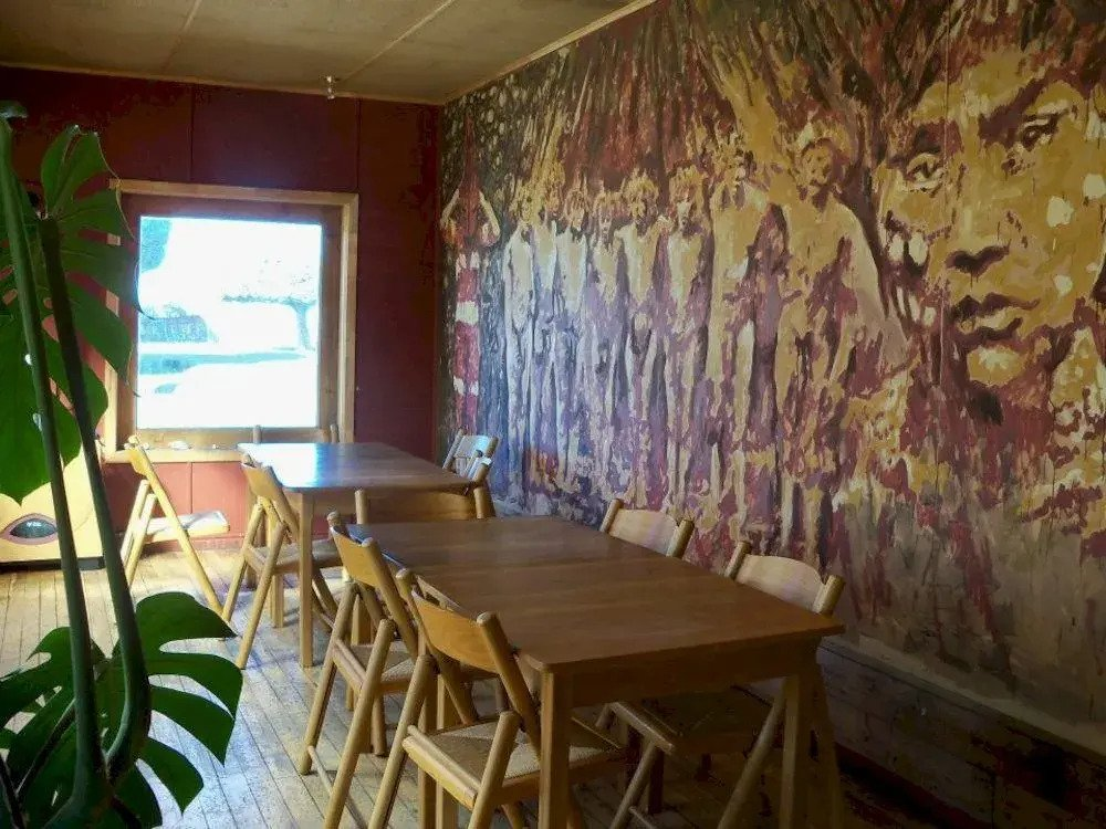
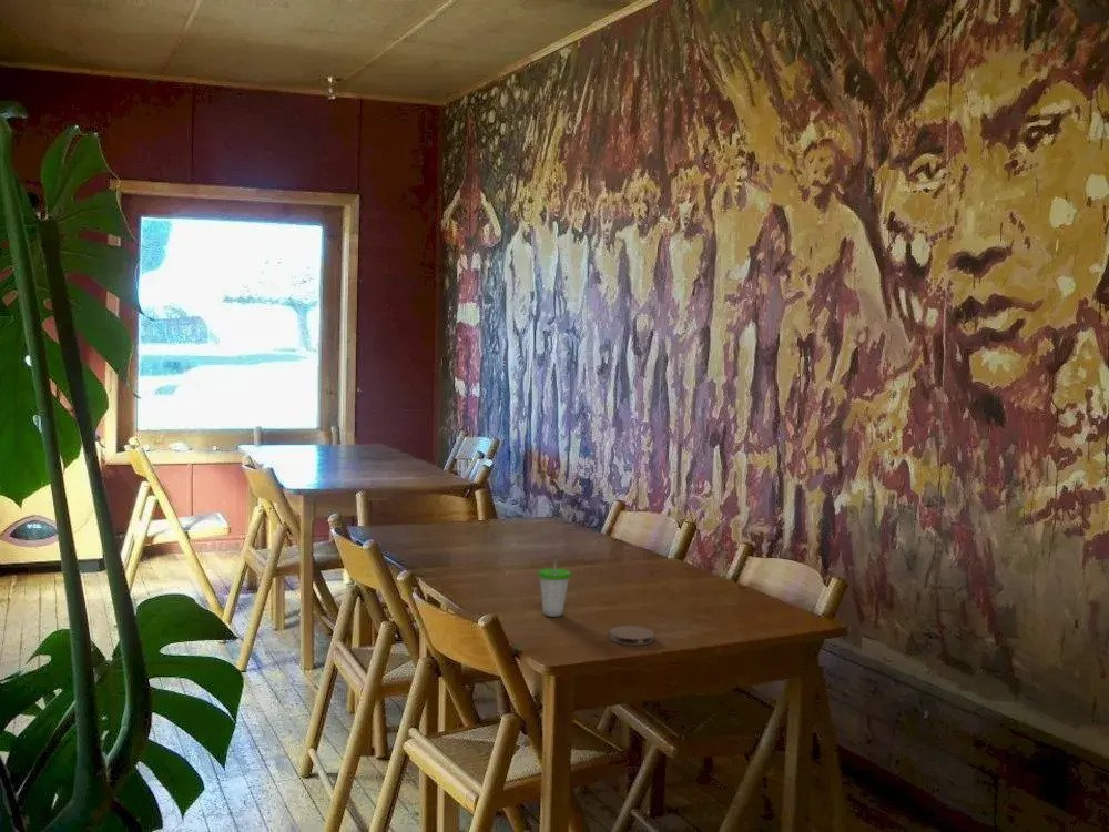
+ coaster (631, 635)
+ cup (553, 582)
